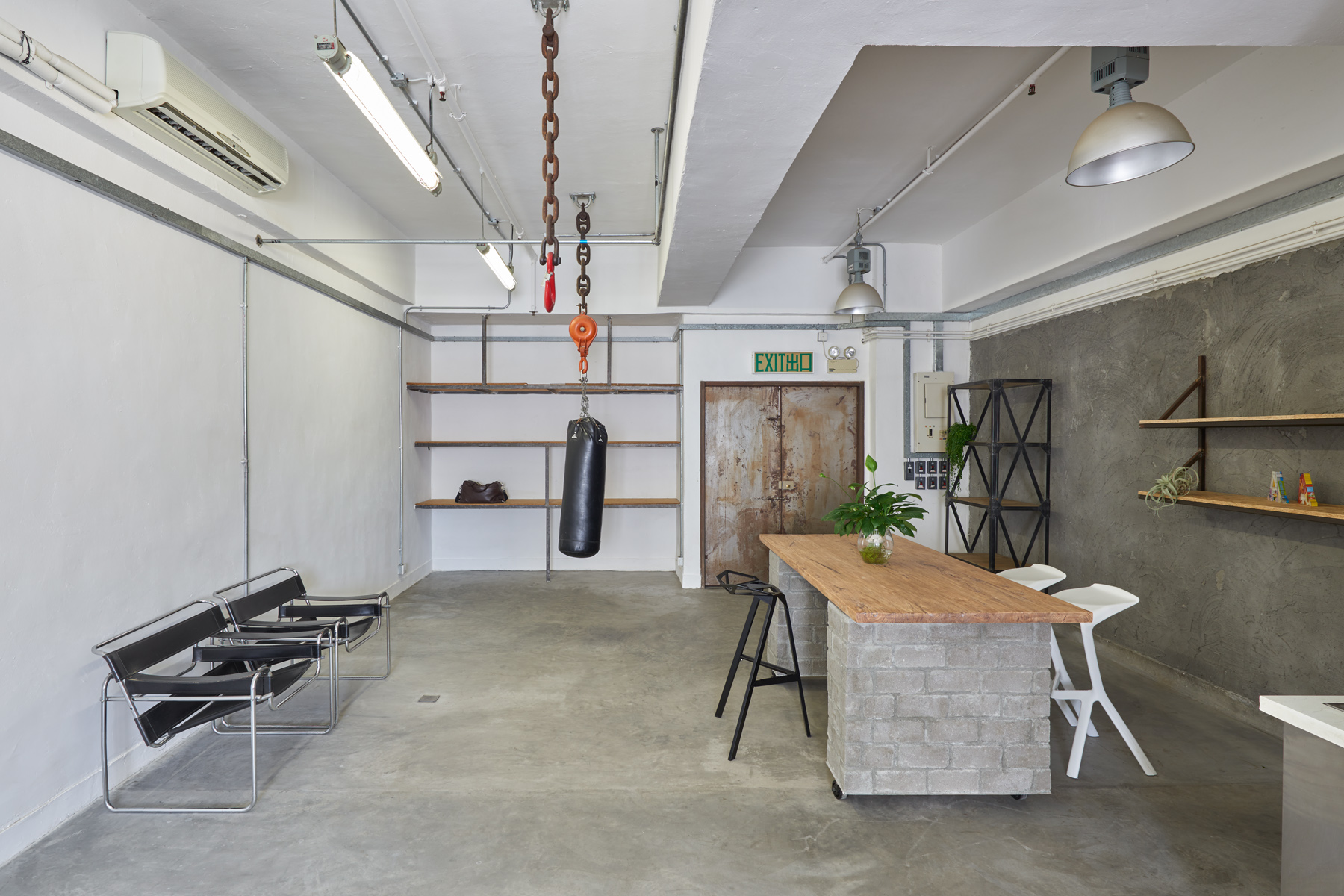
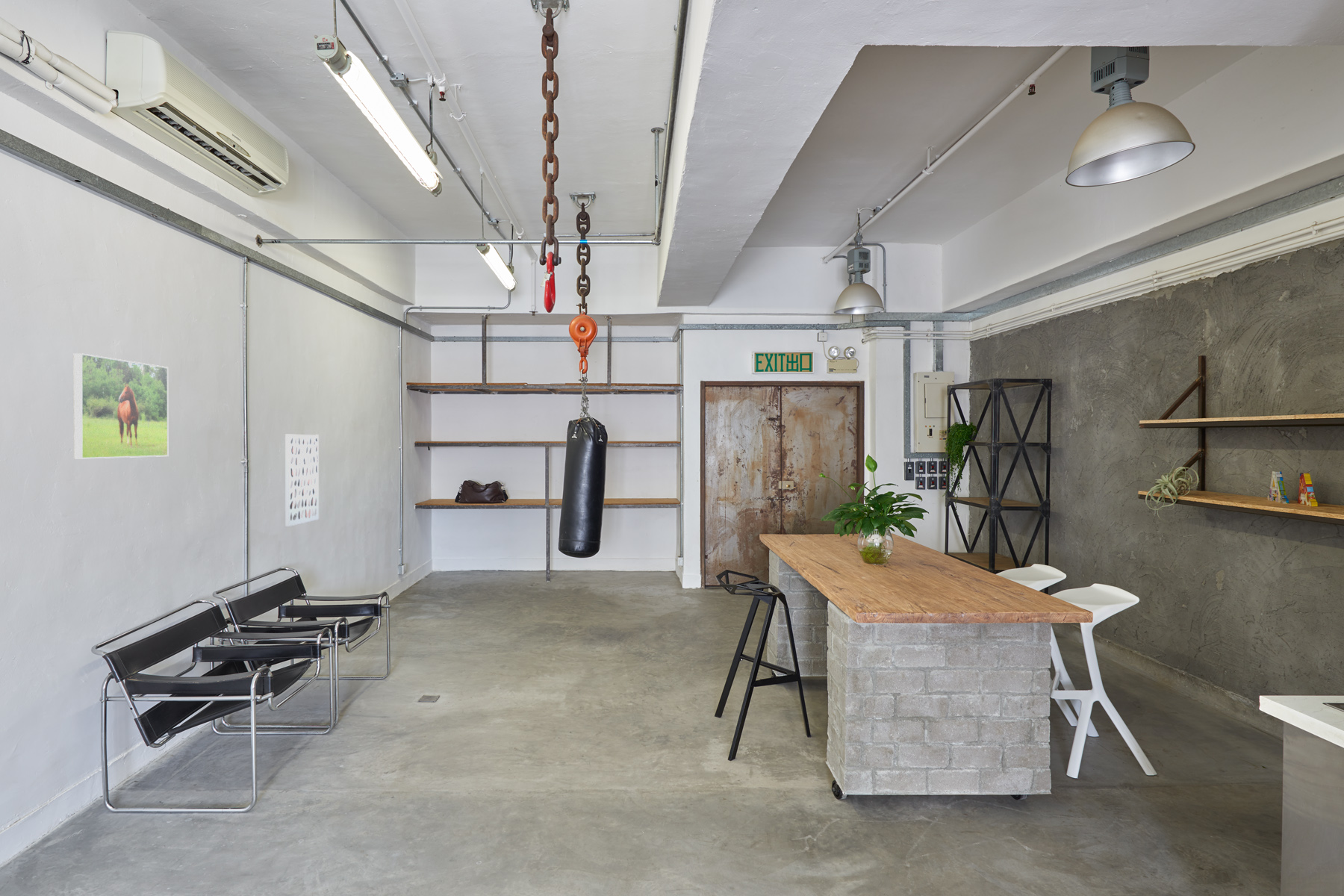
+ wall art (302, 479)
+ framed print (125, 408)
